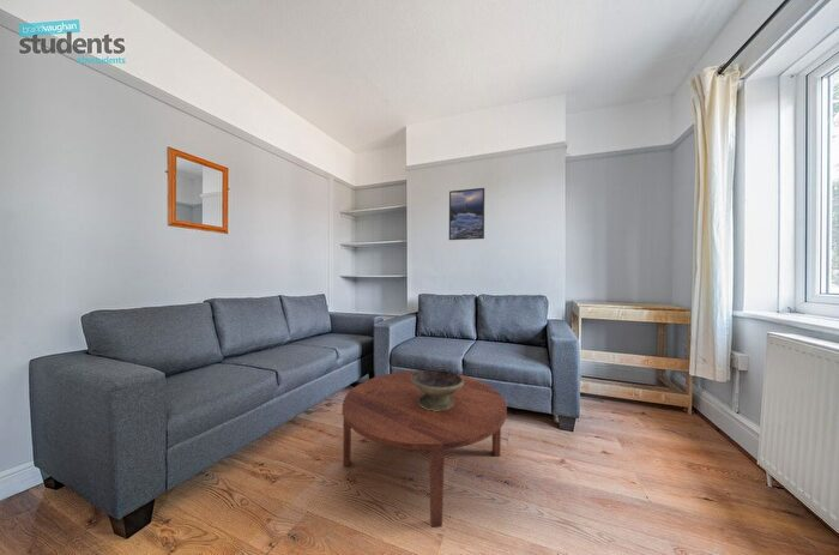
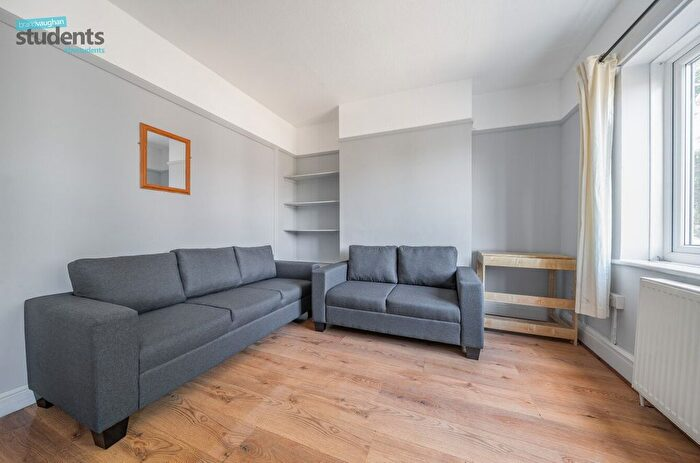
- decorative bowl (436, 388)
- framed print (466, 213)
- coffee table (423, 427)
